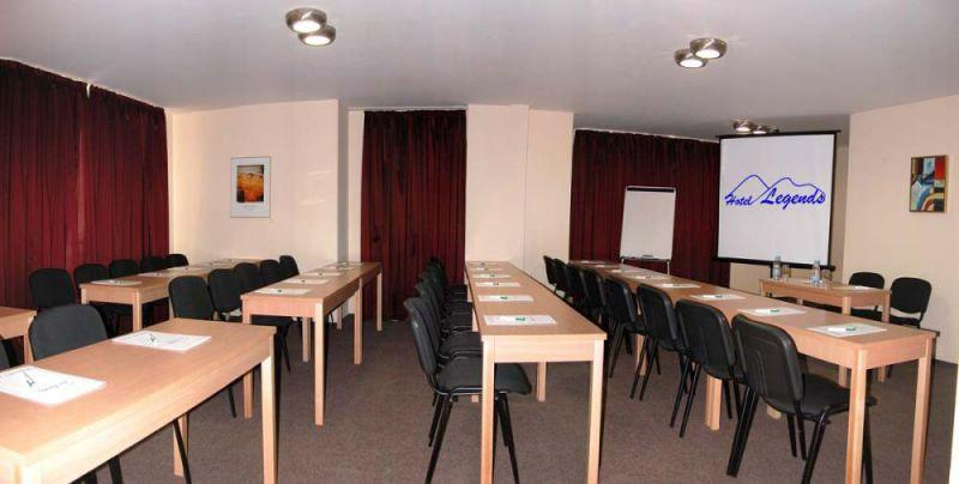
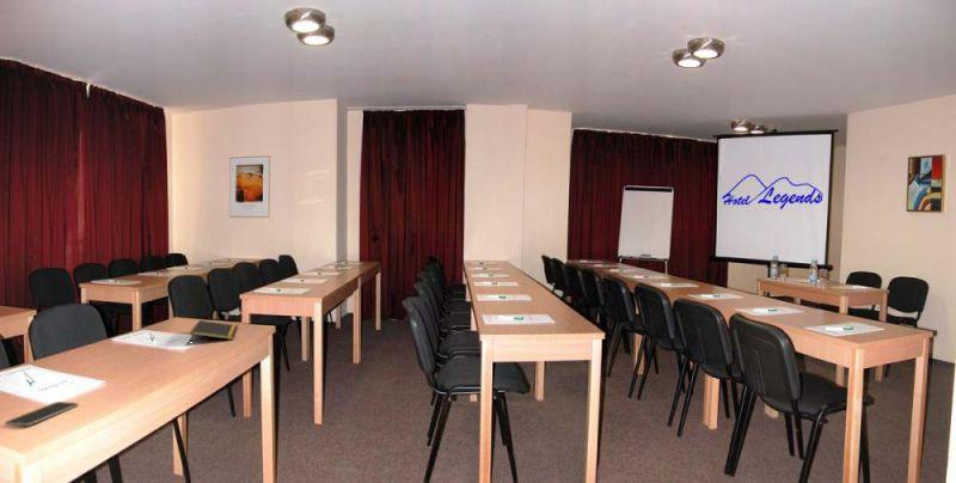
+ smartphone (43, 412)
+ notepad (215, 329)
